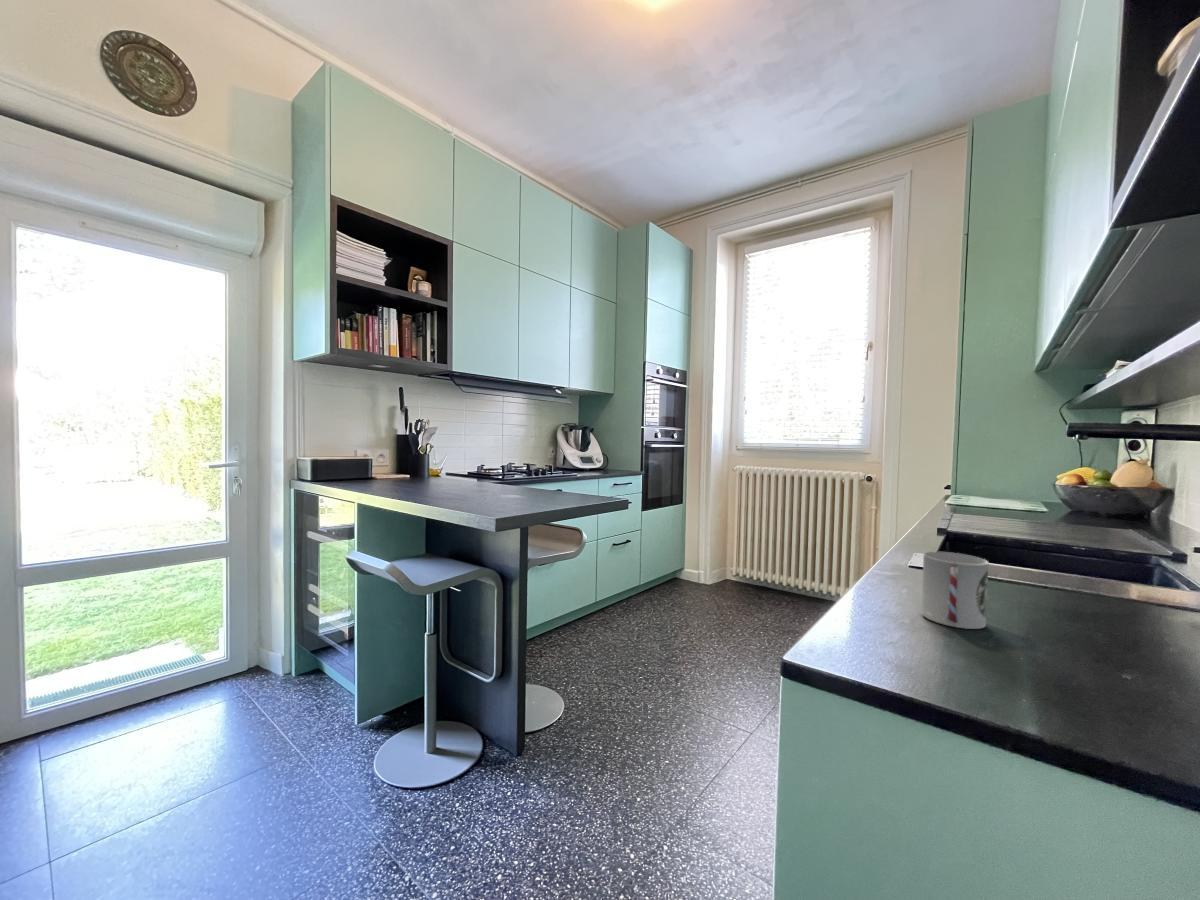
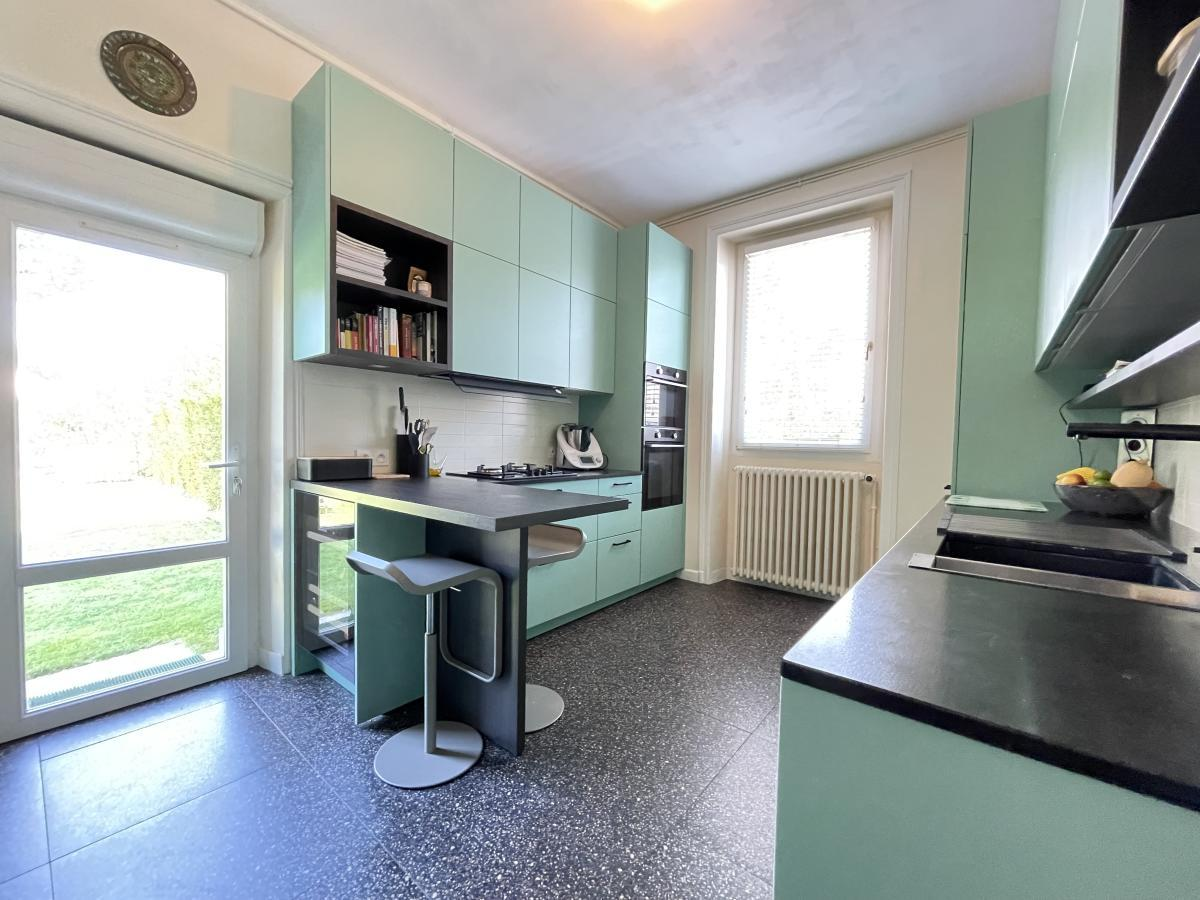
- cup (953, 591)
